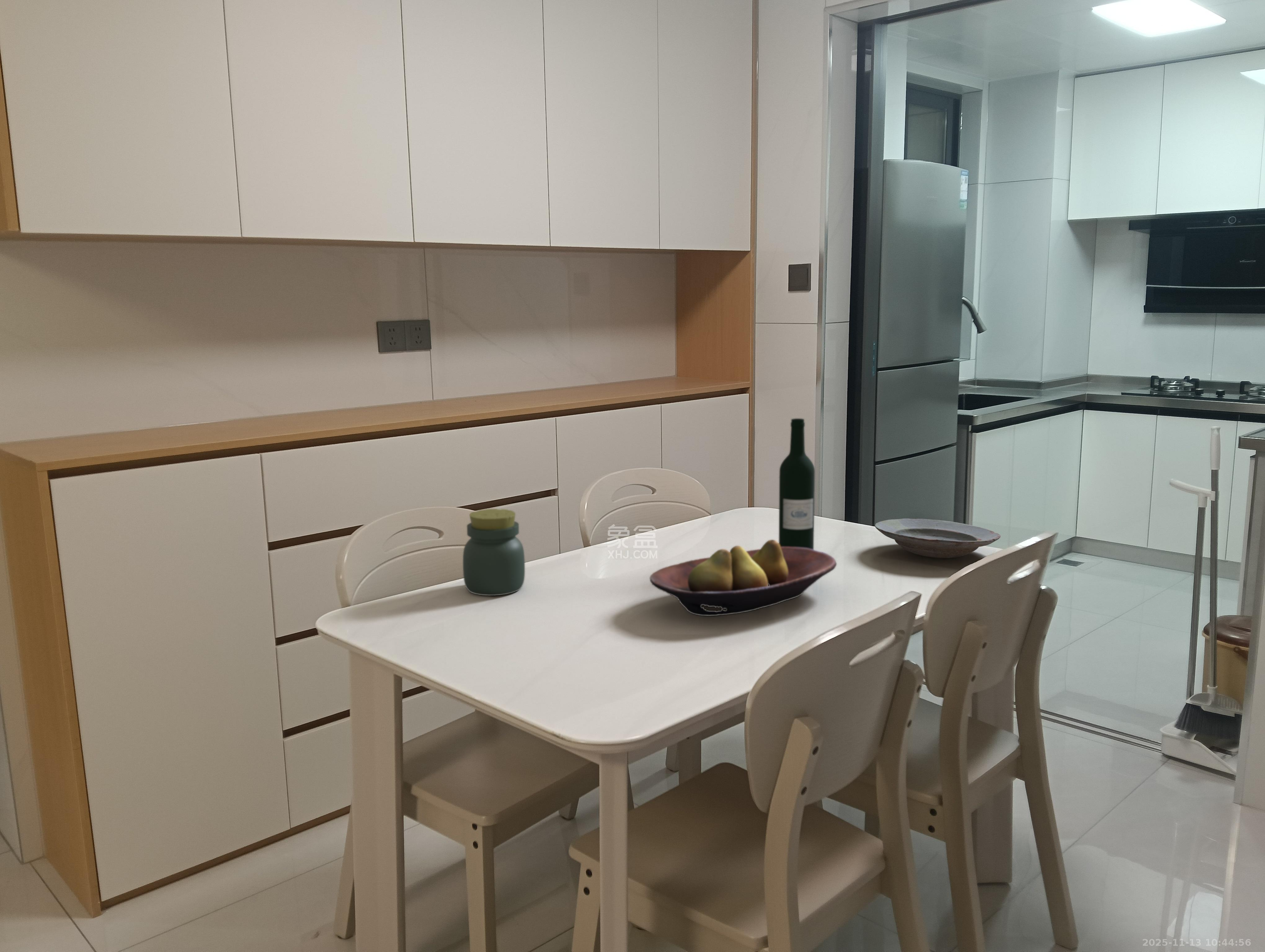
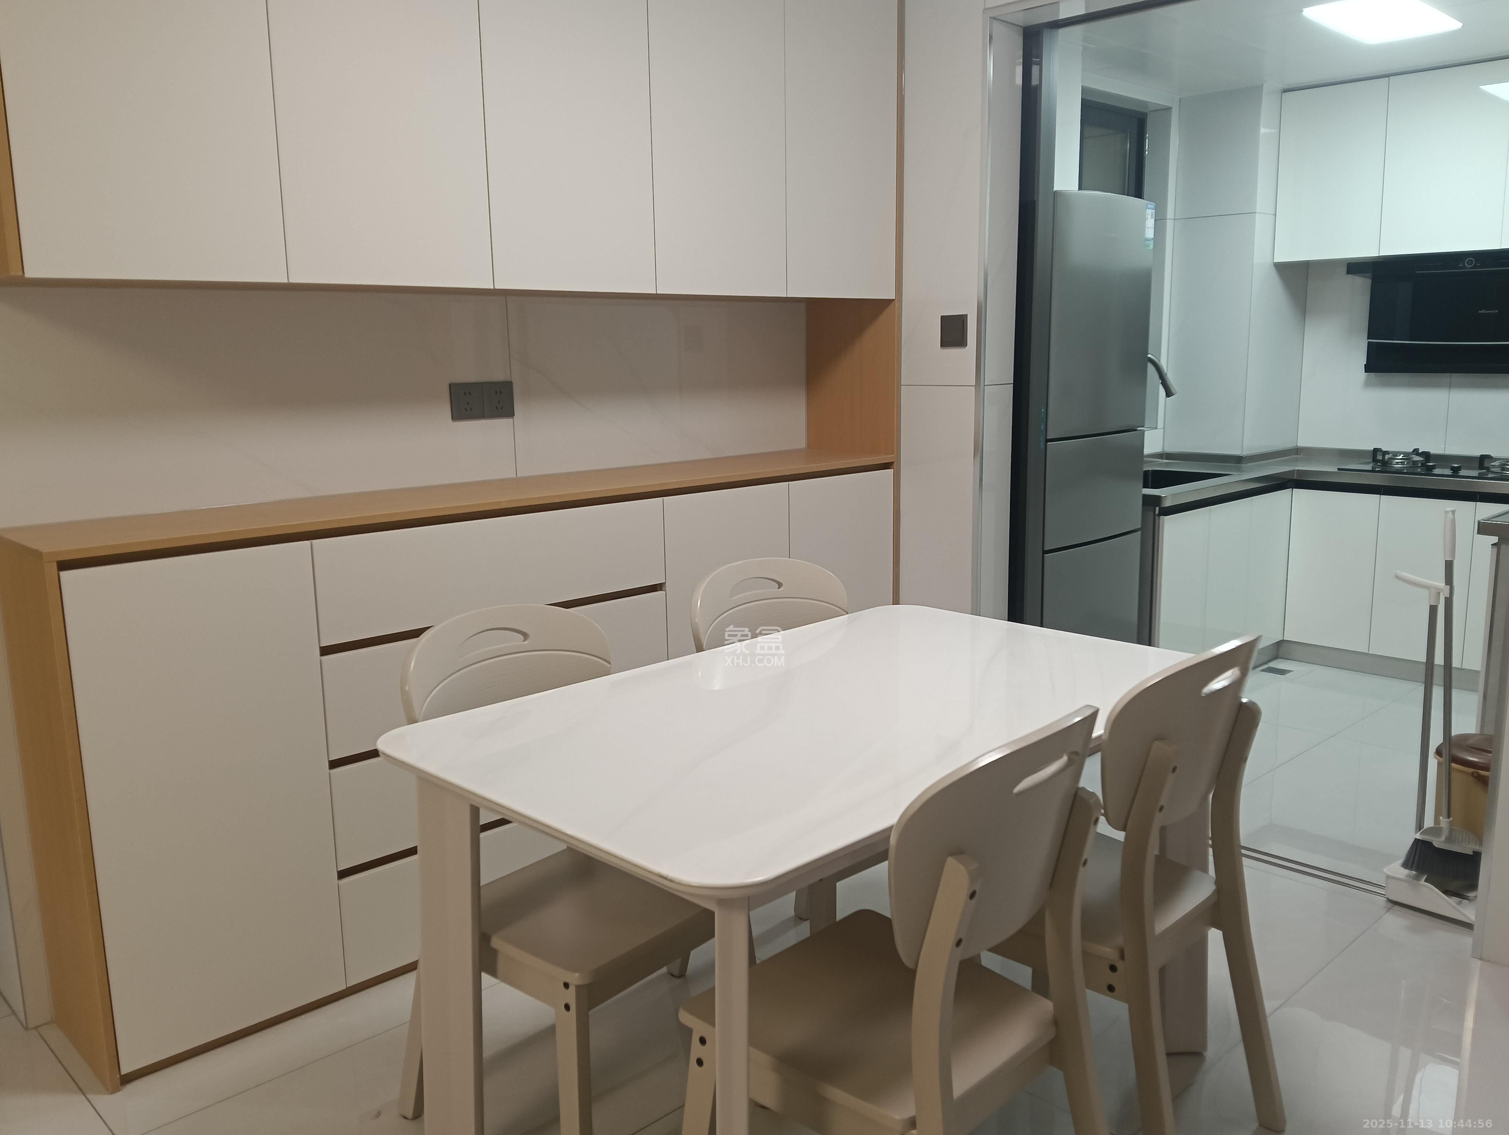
- plate (936, 540)
- fruit bowl (746, 571)
- jar (493, 551)
- wine bottle (797, 488)
